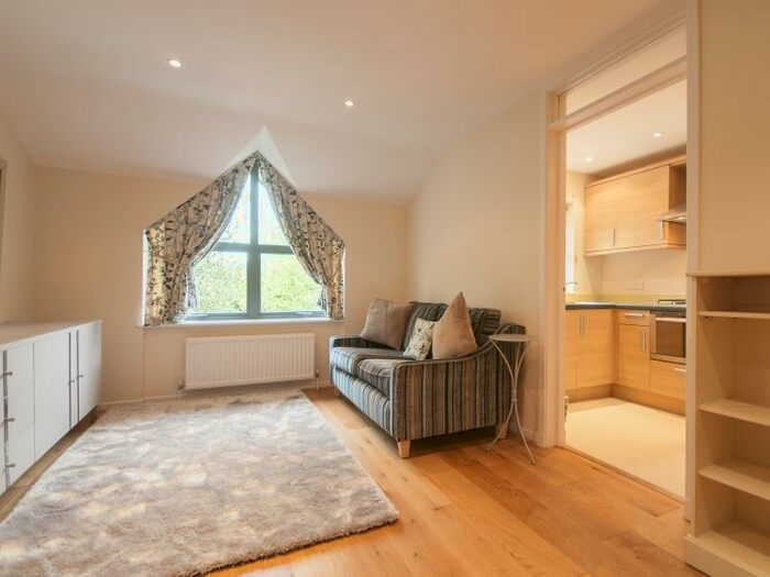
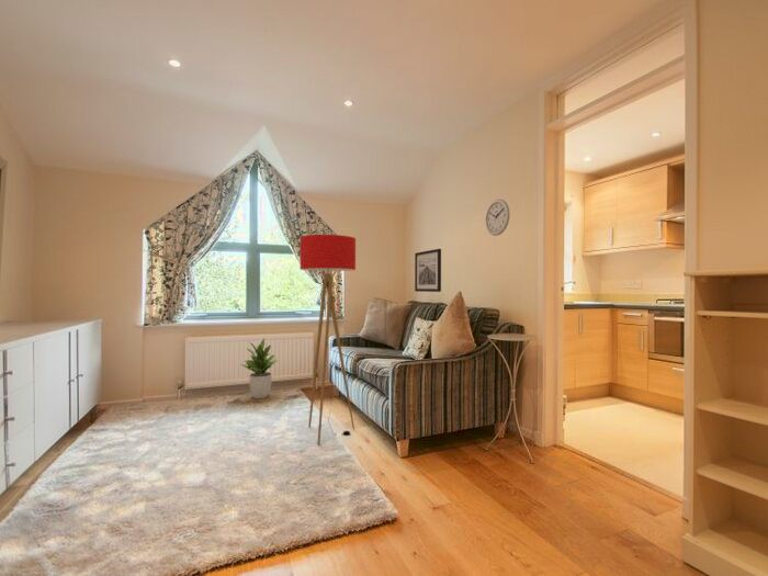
+ floor lamp (327, 336)
+ potted plant (259, 368)
+ wall clock (496, 217)
+ wall art (427, 271)
